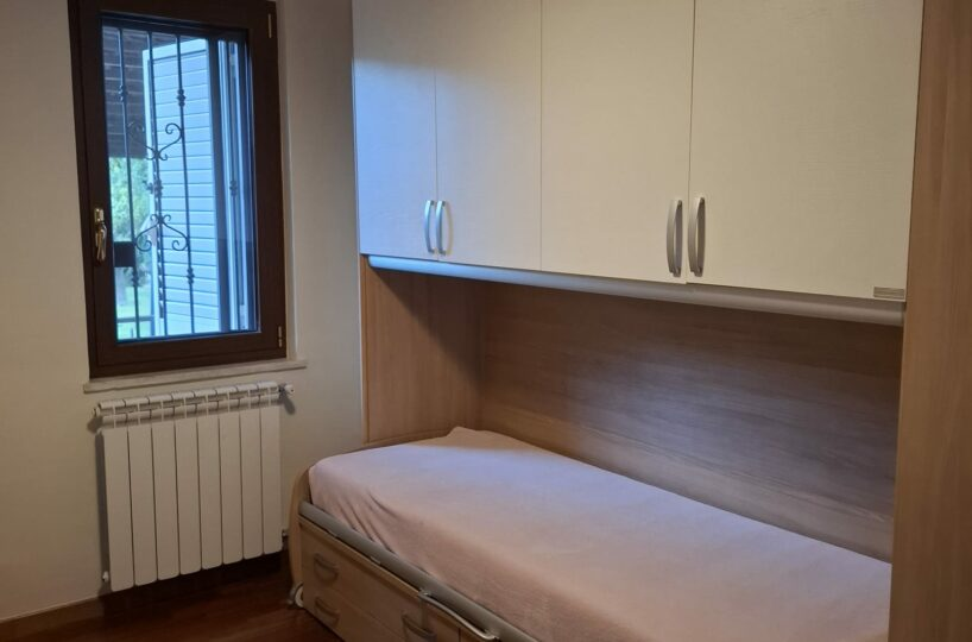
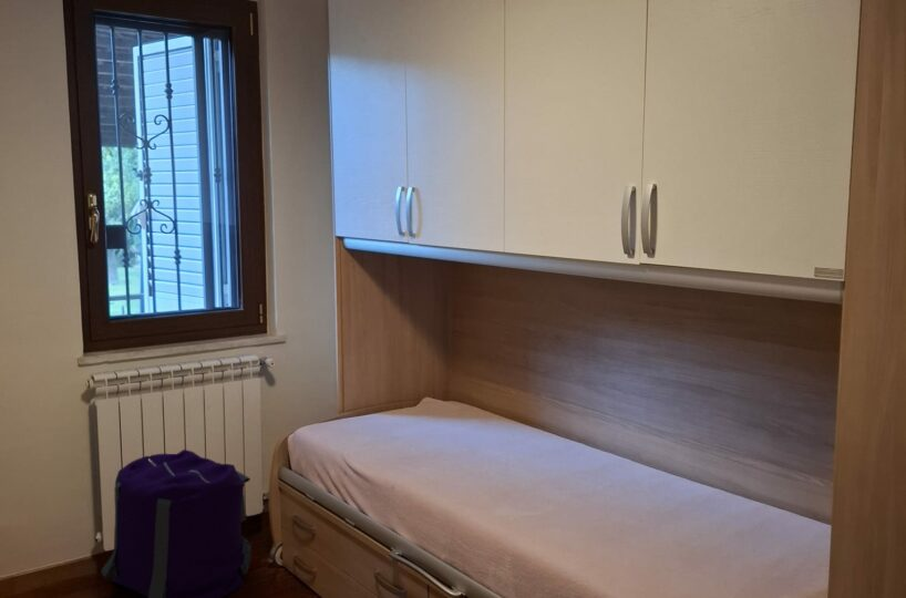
+ backpack (177, 523)
